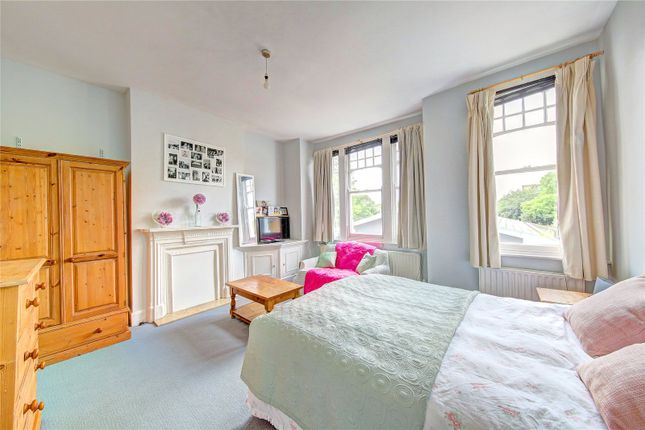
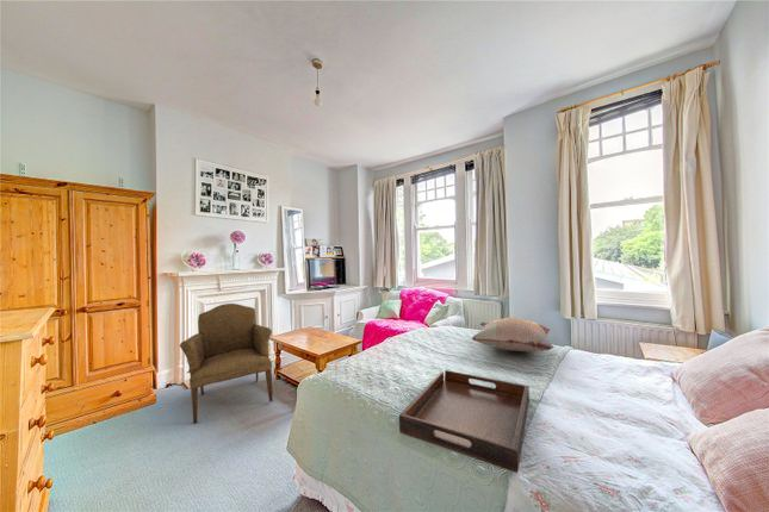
+ armchair (228, 351)
+ serving tray (470, 406)
+ decorative pillow (511, 333)
